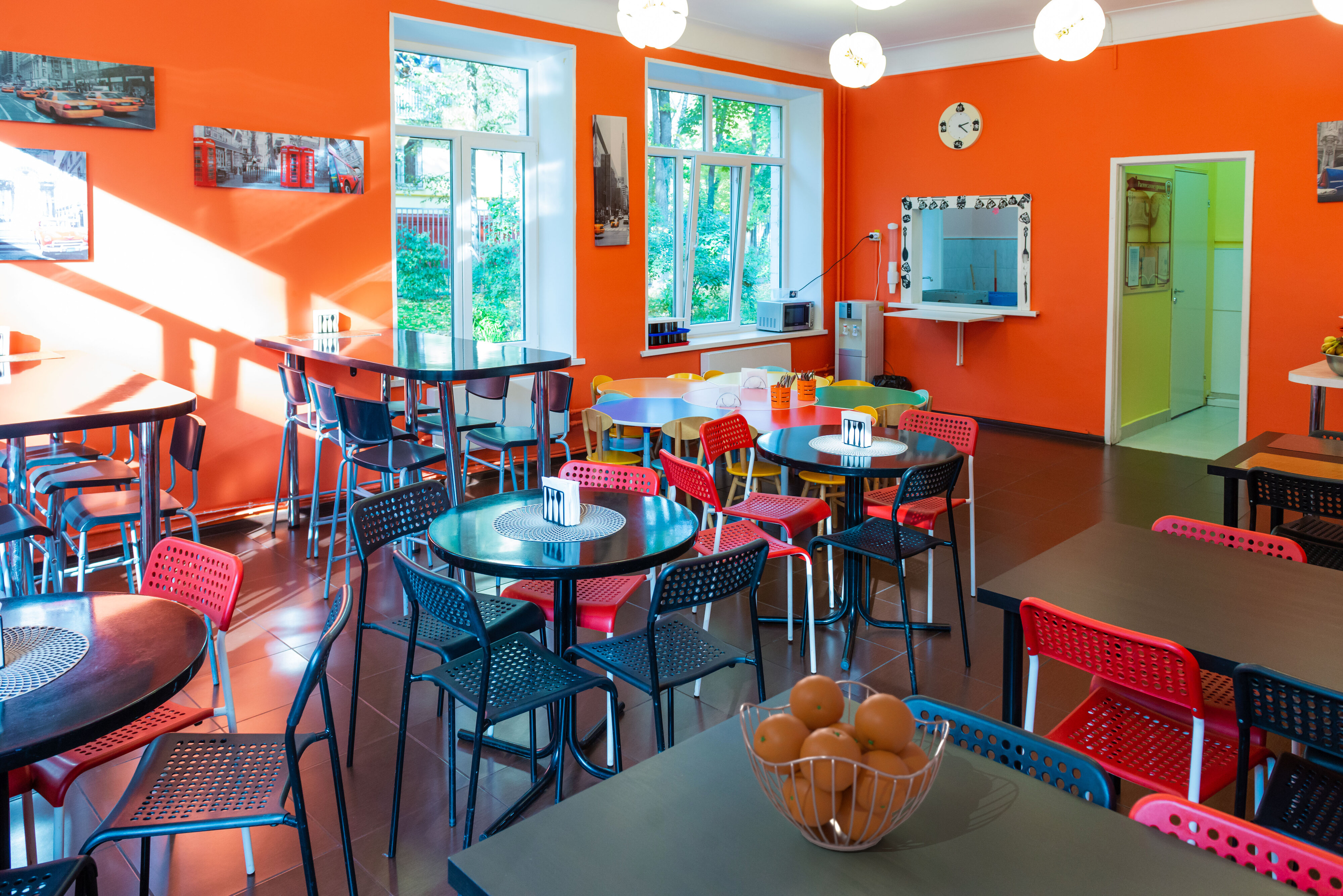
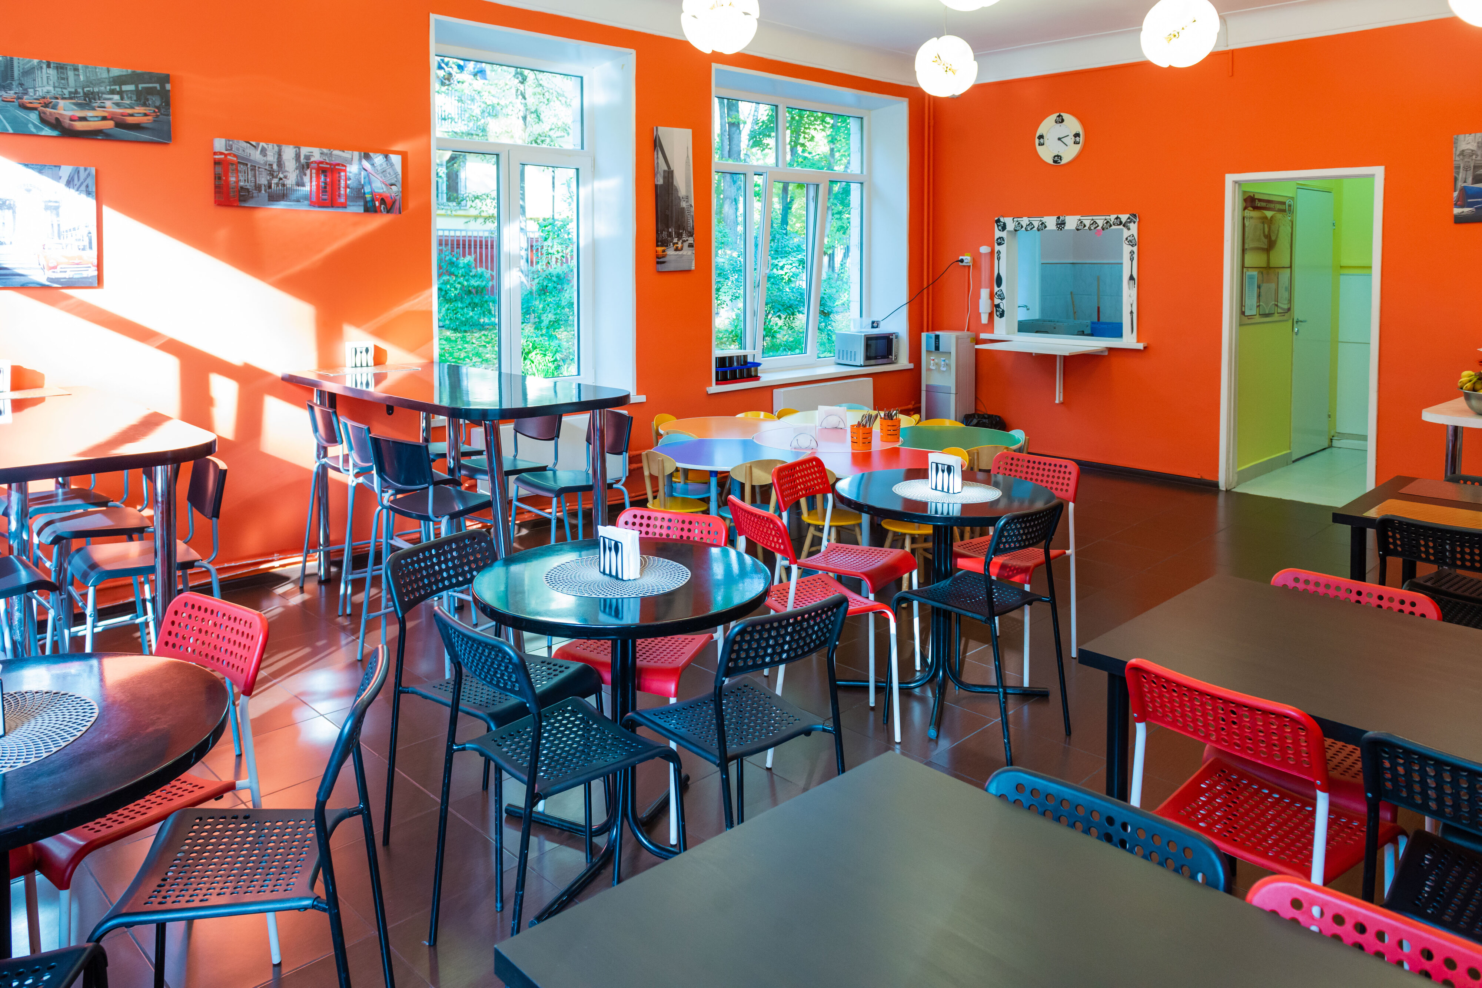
- fruit basket (841, 759)
